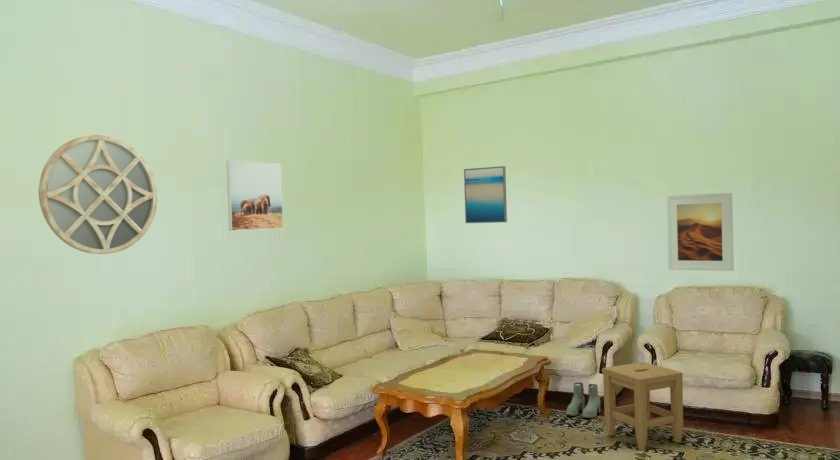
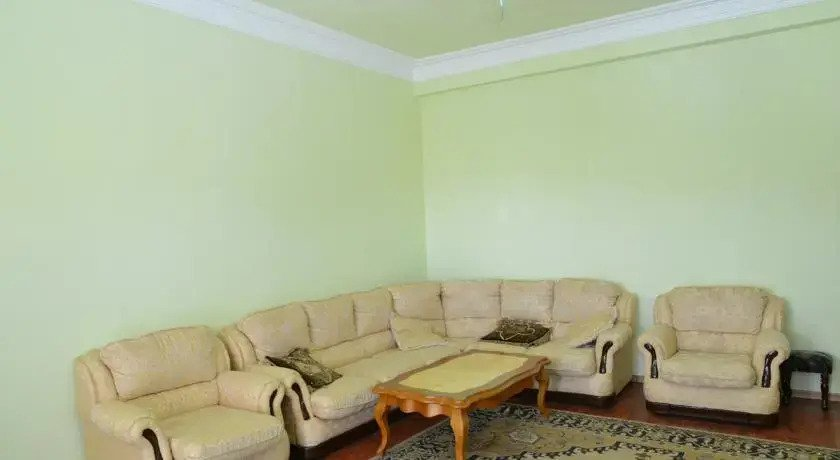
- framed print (699, 232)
- boots (583, 399)
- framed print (256, 196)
- stool (642, 404)
- home mirror (102, 194)
- wall art (485, 195)
